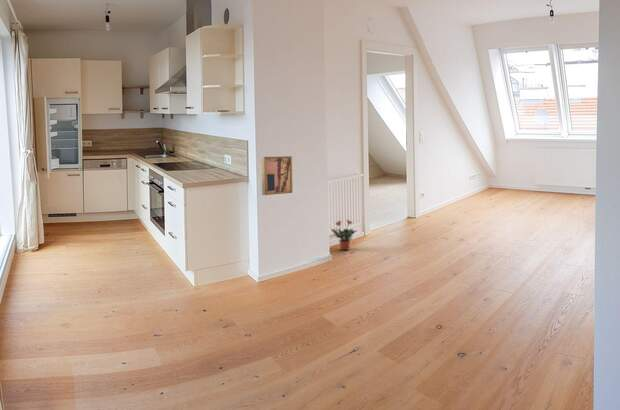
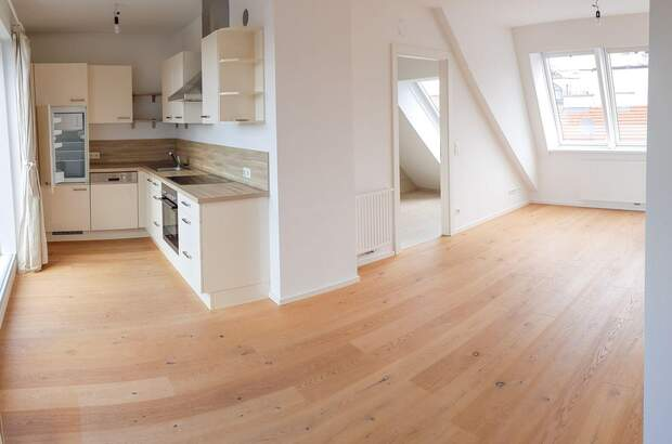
- wall art (277, 175)
- potted plant (344, 234)
